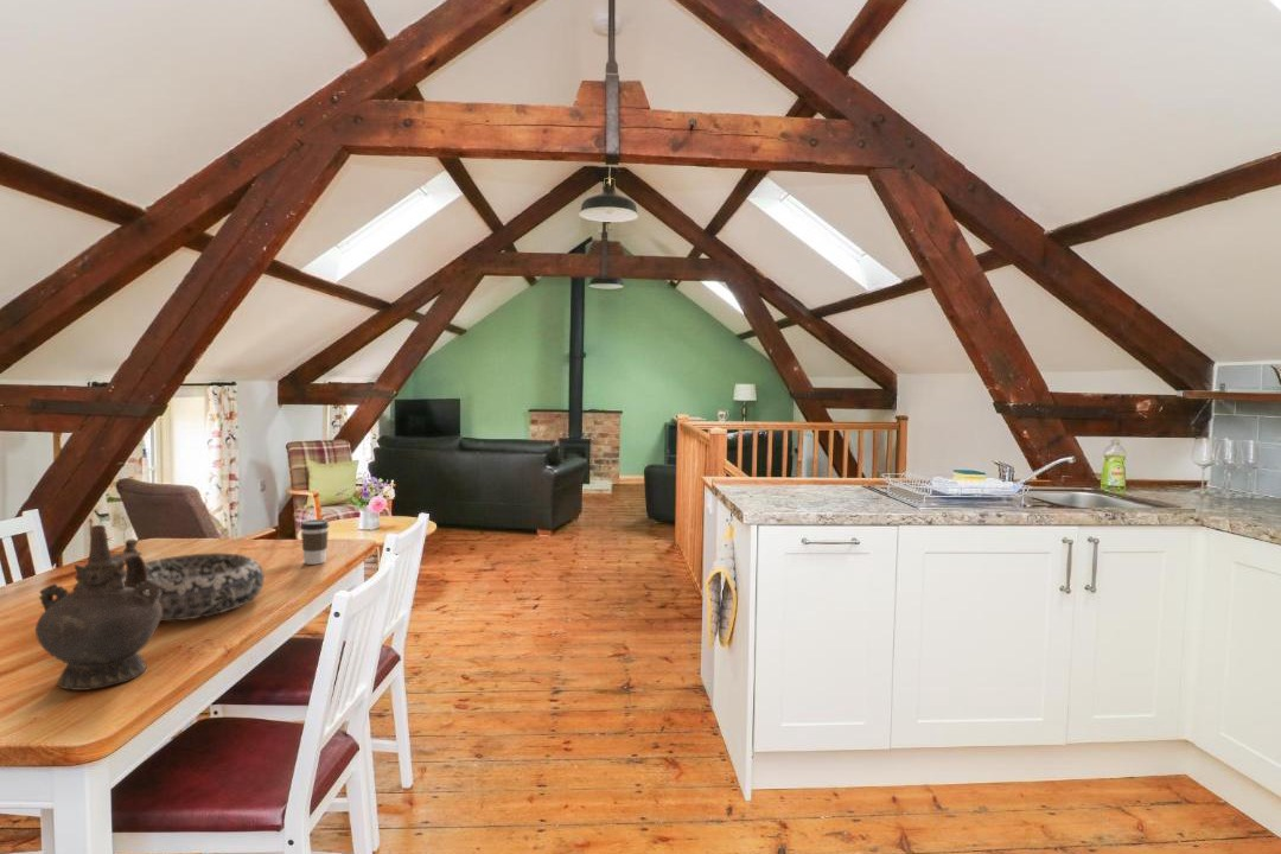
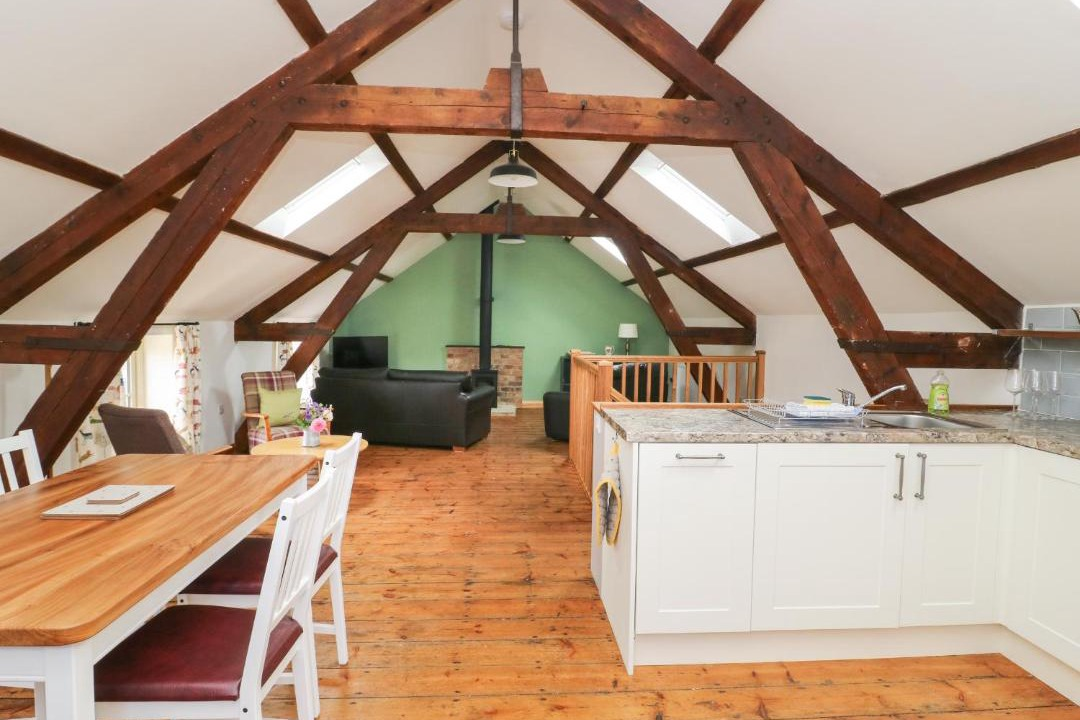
- decorative bowl (191, 585)
- ceremonial vessel (104, 599)
- coffee cup (314, 541)
